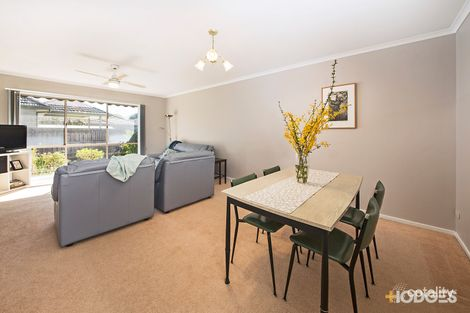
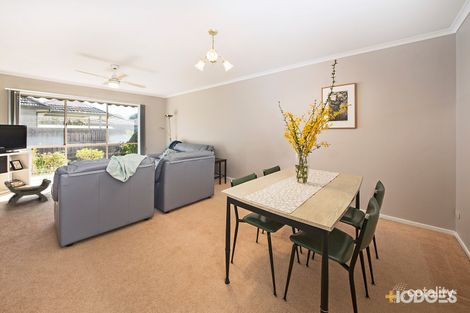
+ stool (28, 191)
